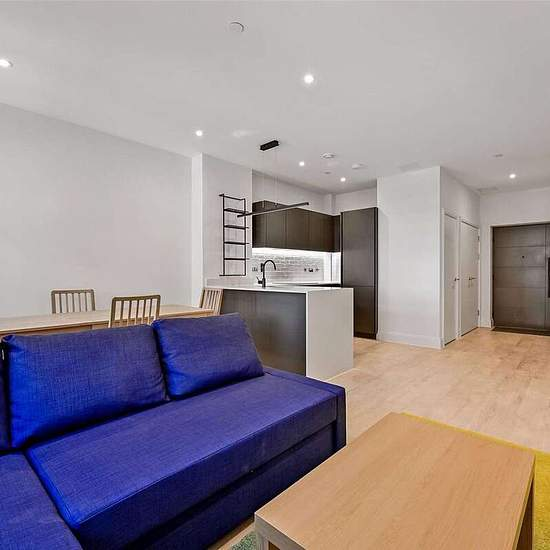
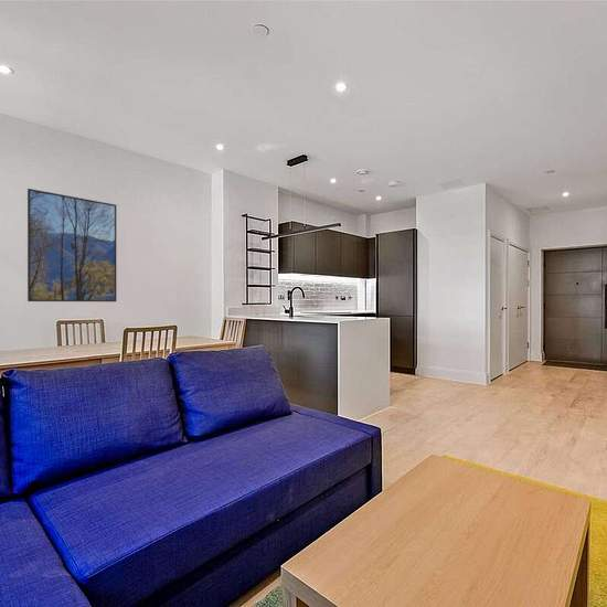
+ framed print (75, 249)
